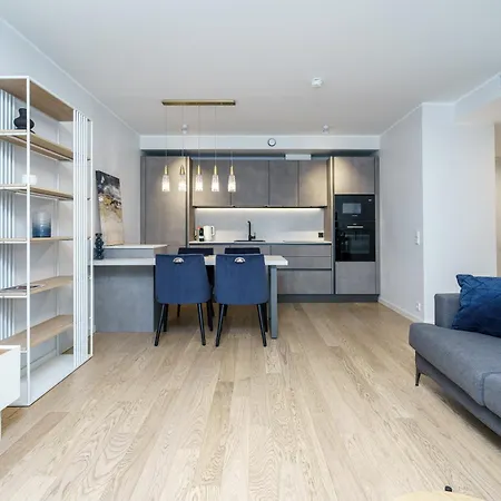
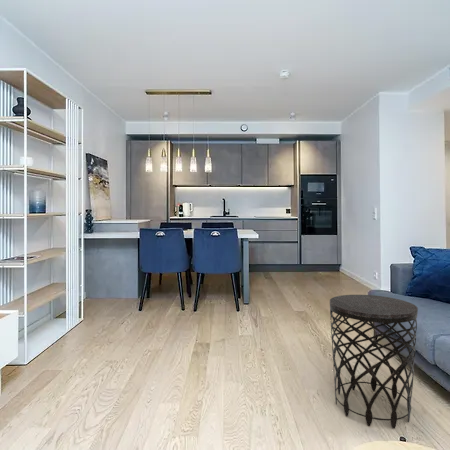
+ side table (371, 354)
